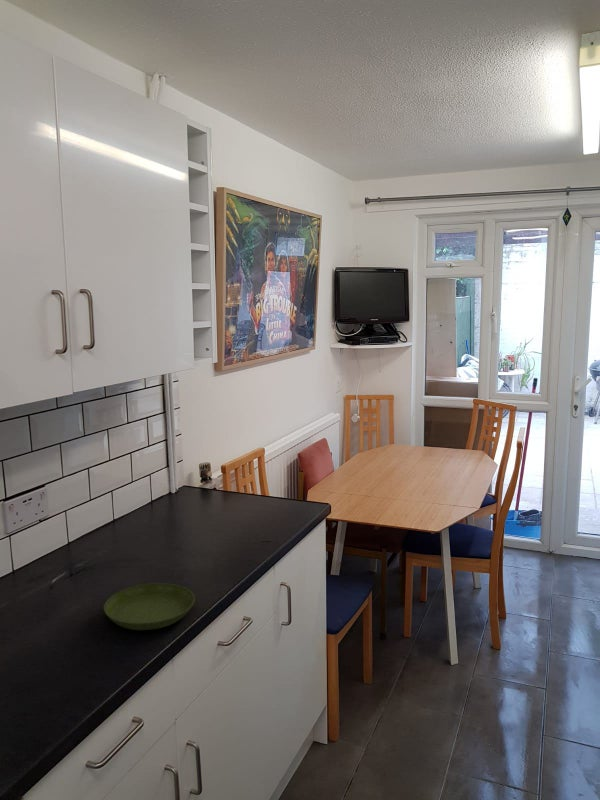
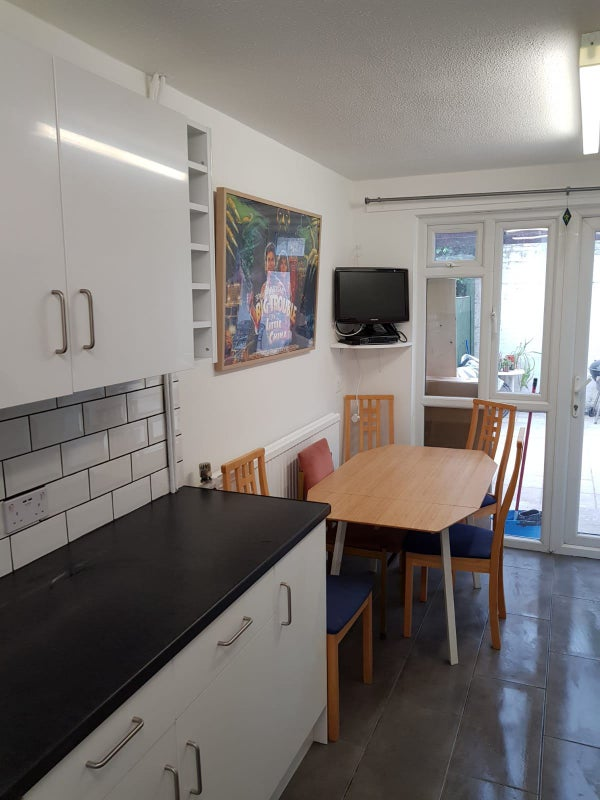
- saucer (150, 607)
